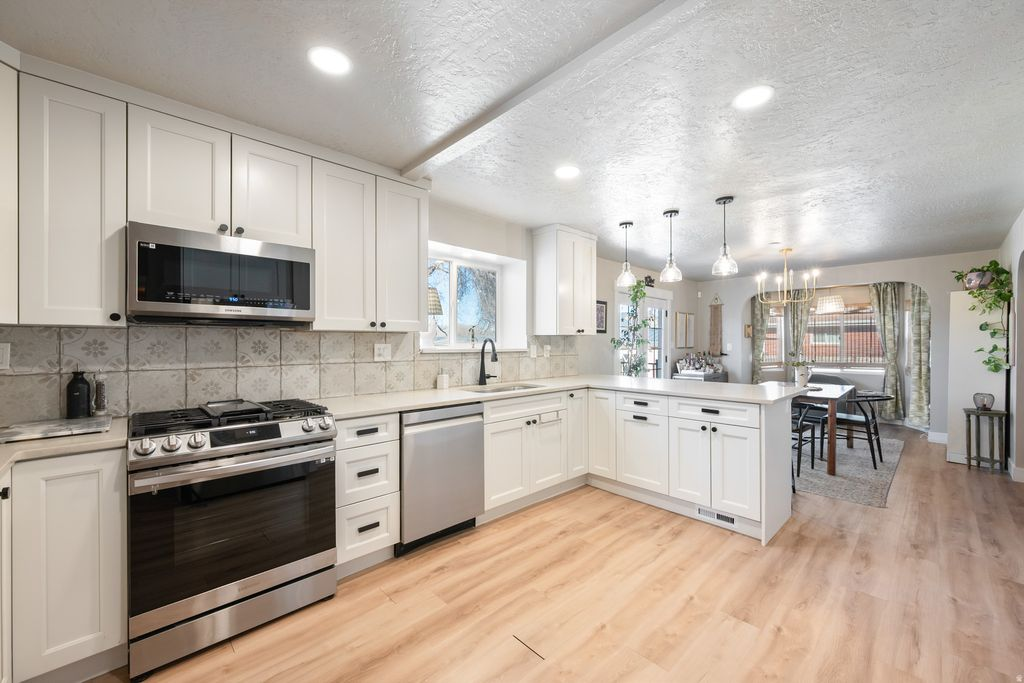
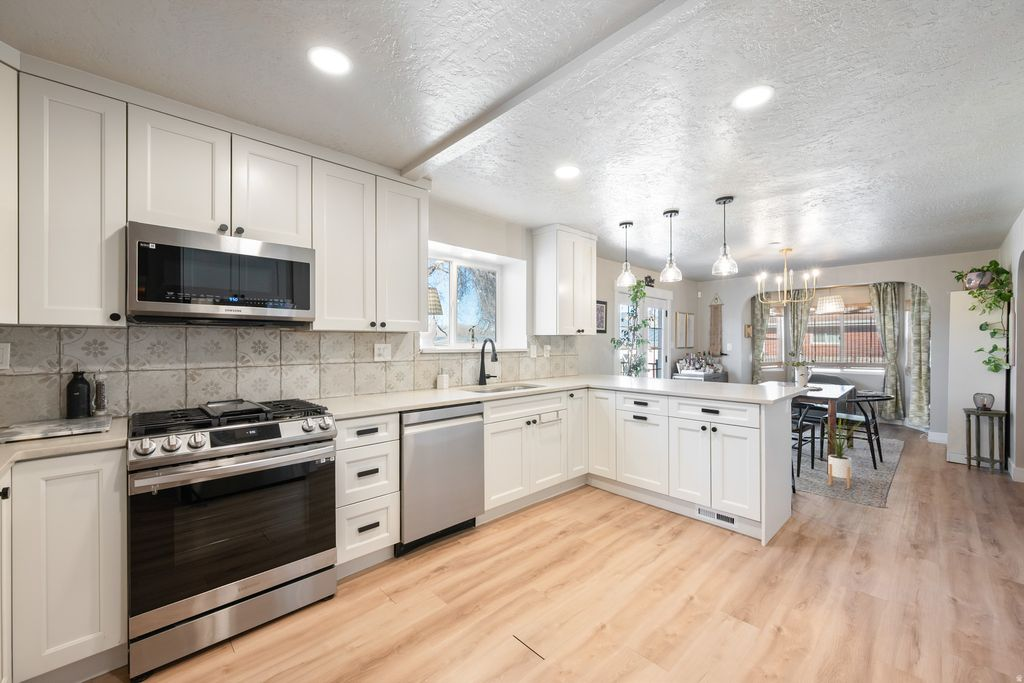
+ house plant (838, 448)
